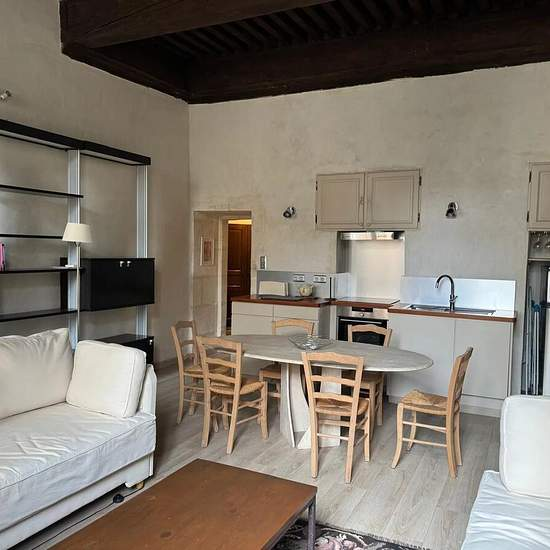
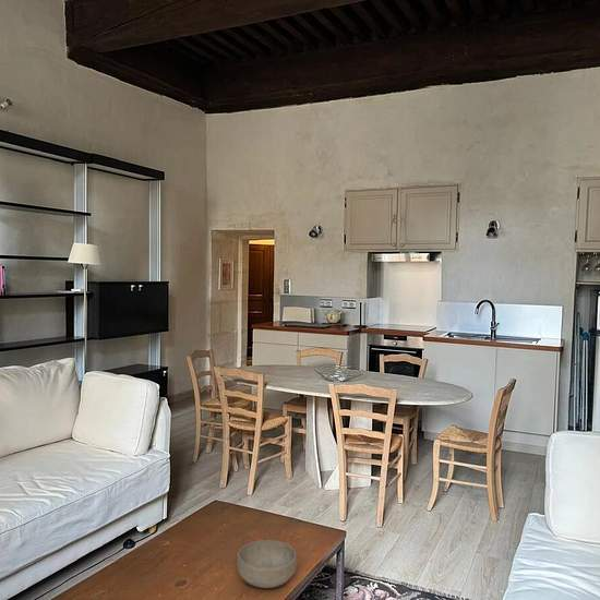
+ bowl (266, 566)
